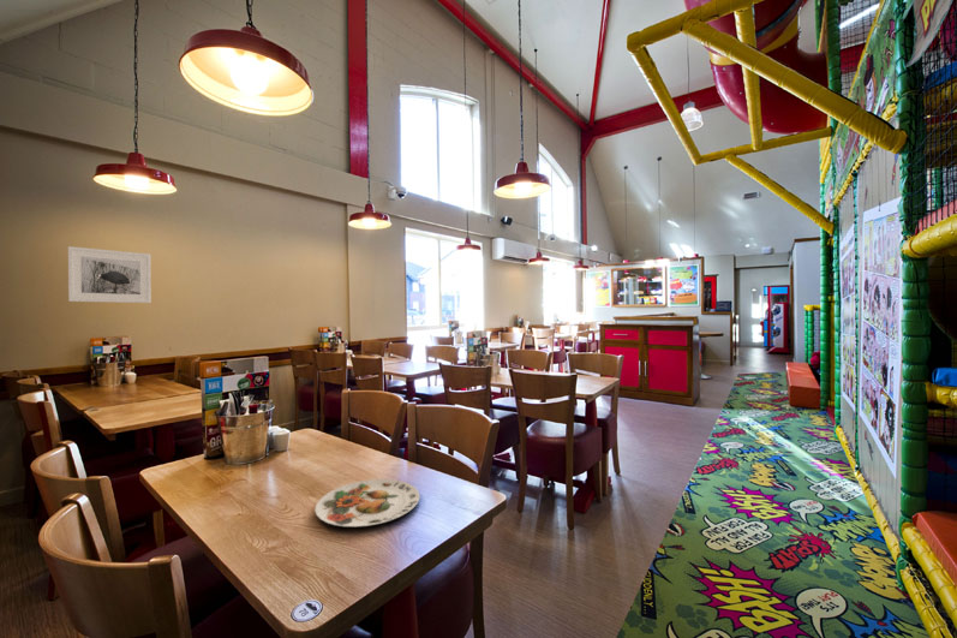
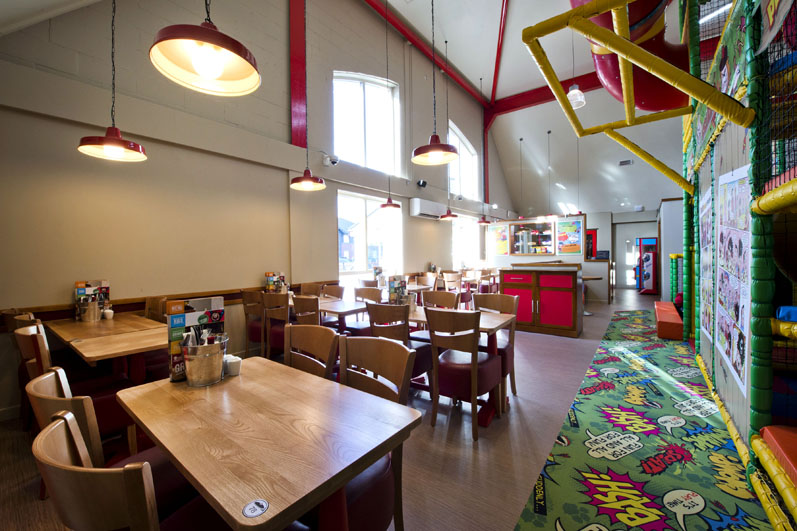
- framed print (112, 276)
- plate (369, 501)
